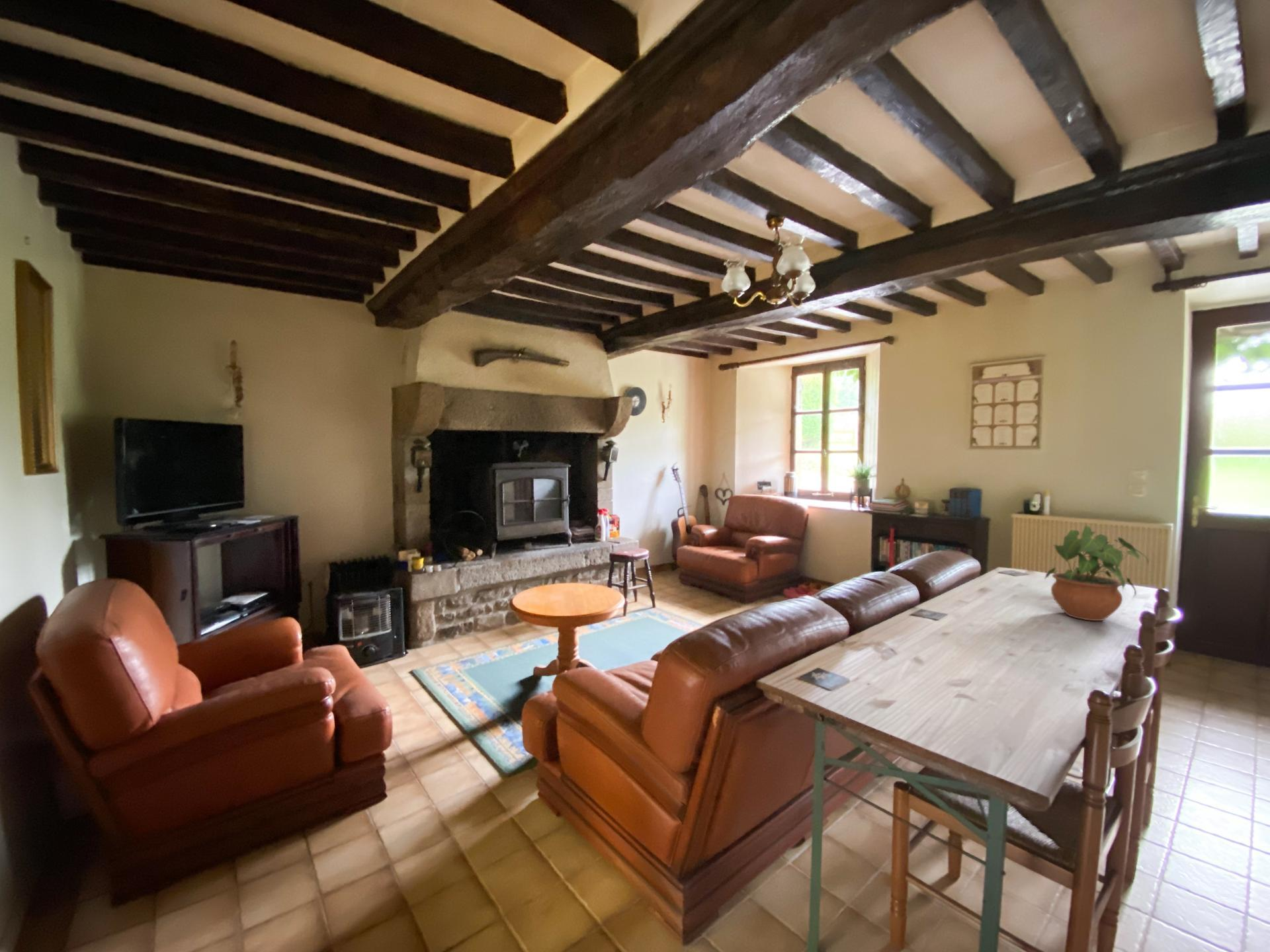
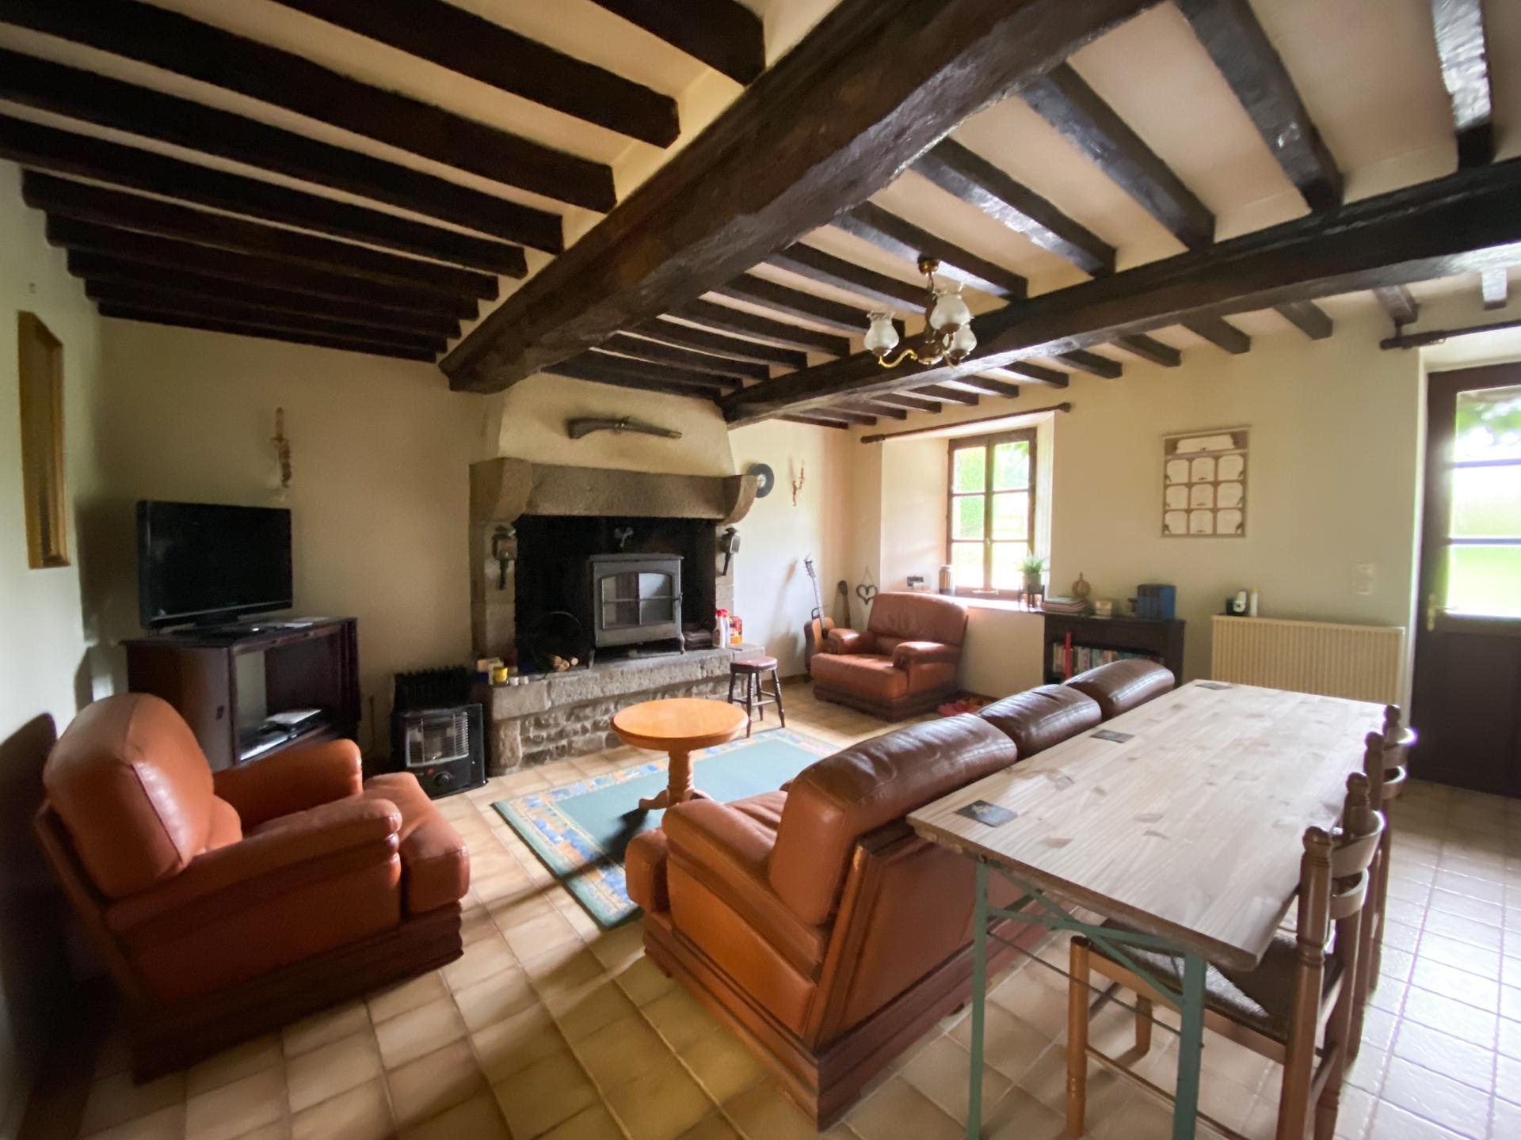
- potted plant (1087, 571)
